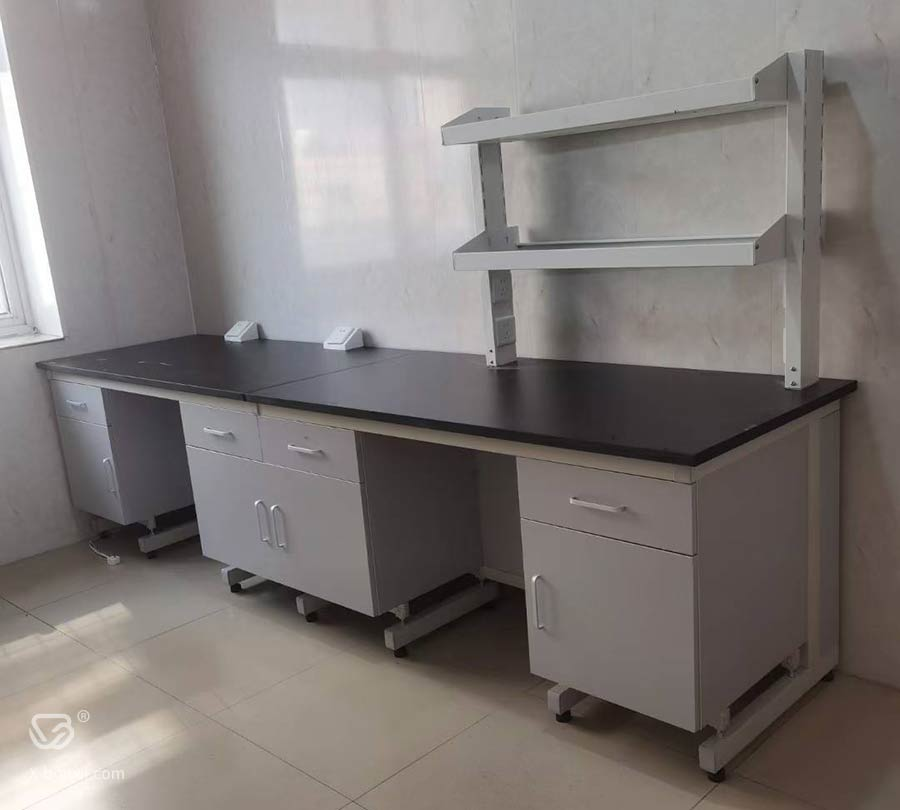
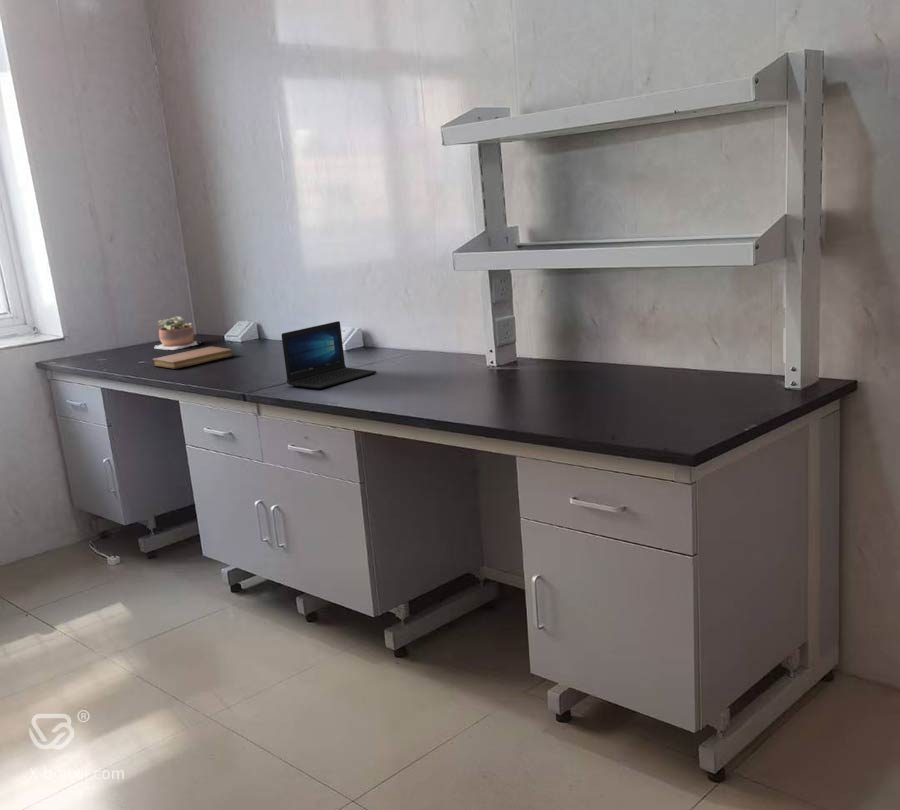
+ succulent plant (175, 330)
+ notebook (192, 357)
+ laptop (329, 353)
